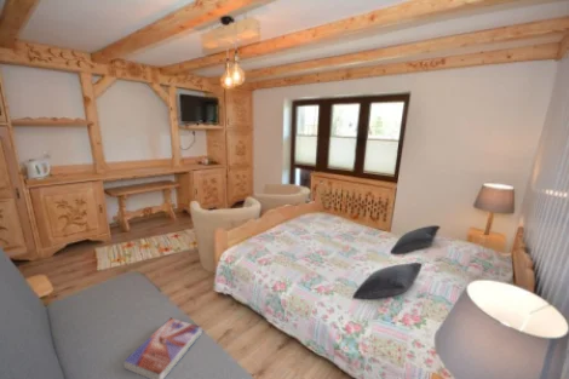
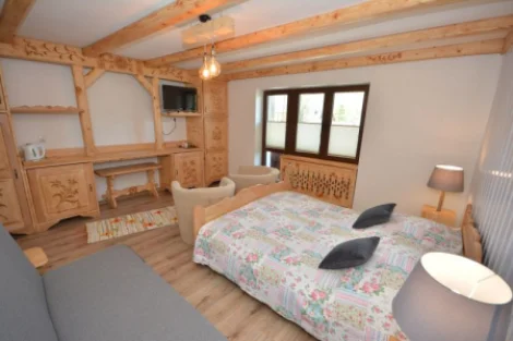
- textbook (166, 345)
